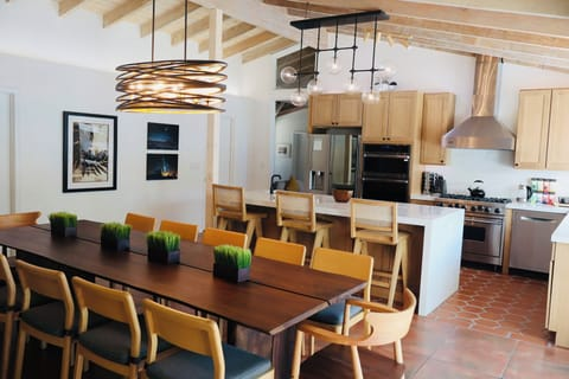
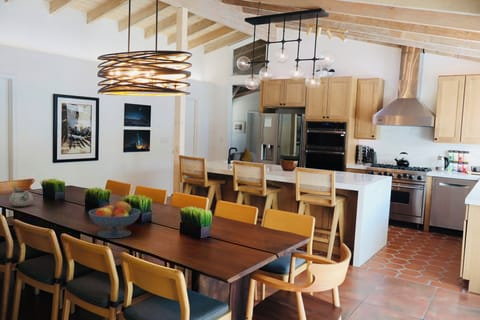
+ decorative bowl (21, 197)
+ fruit bowl (114, 218)
